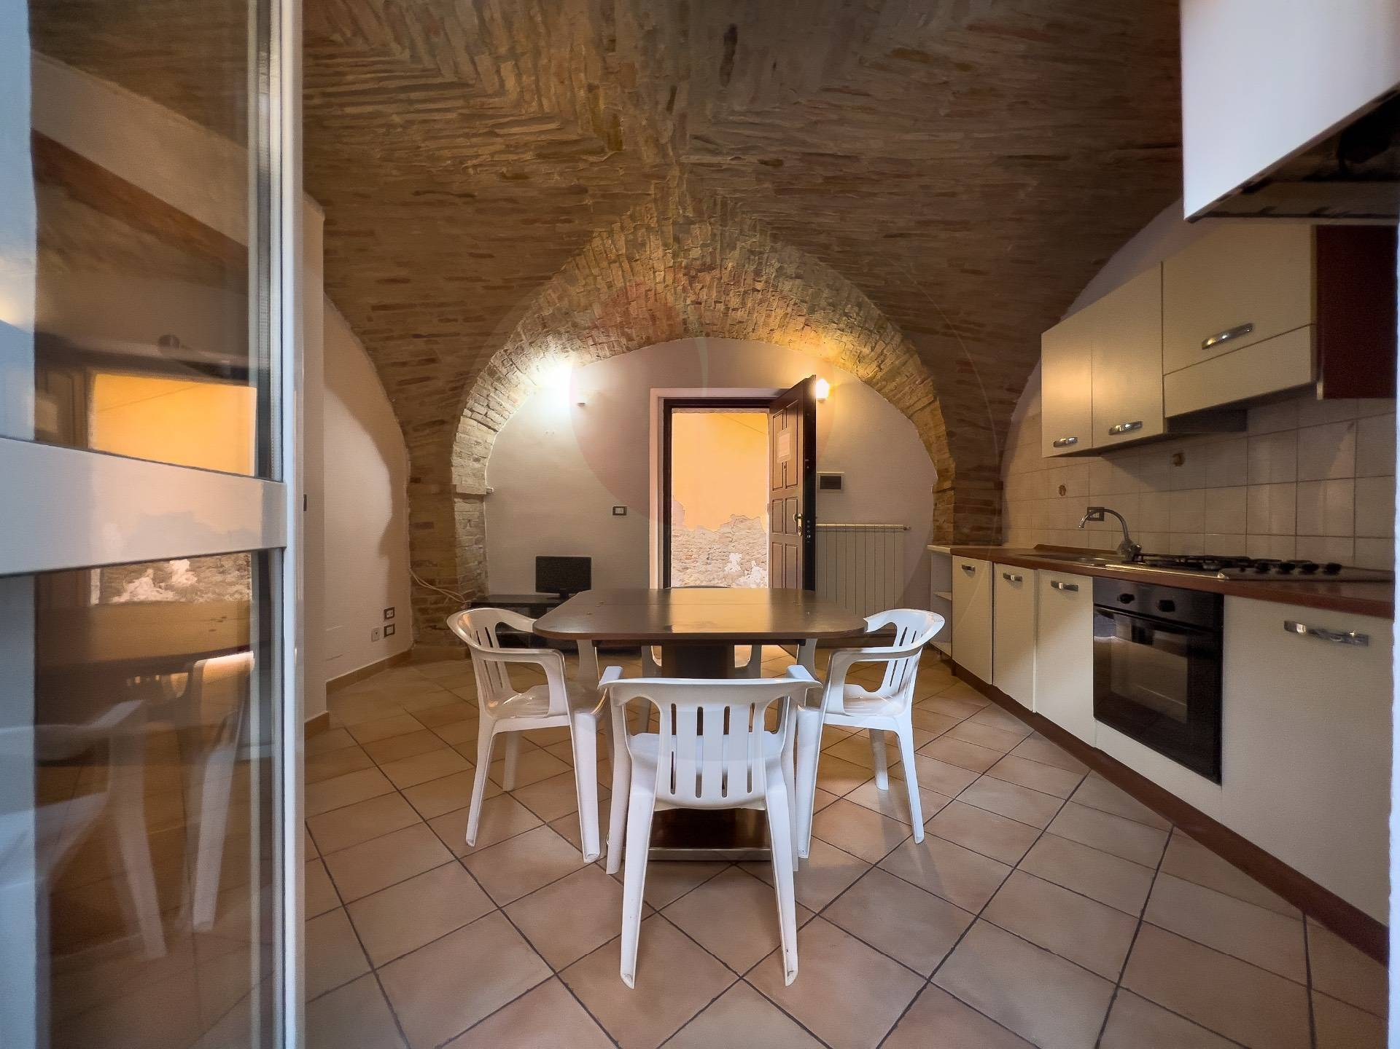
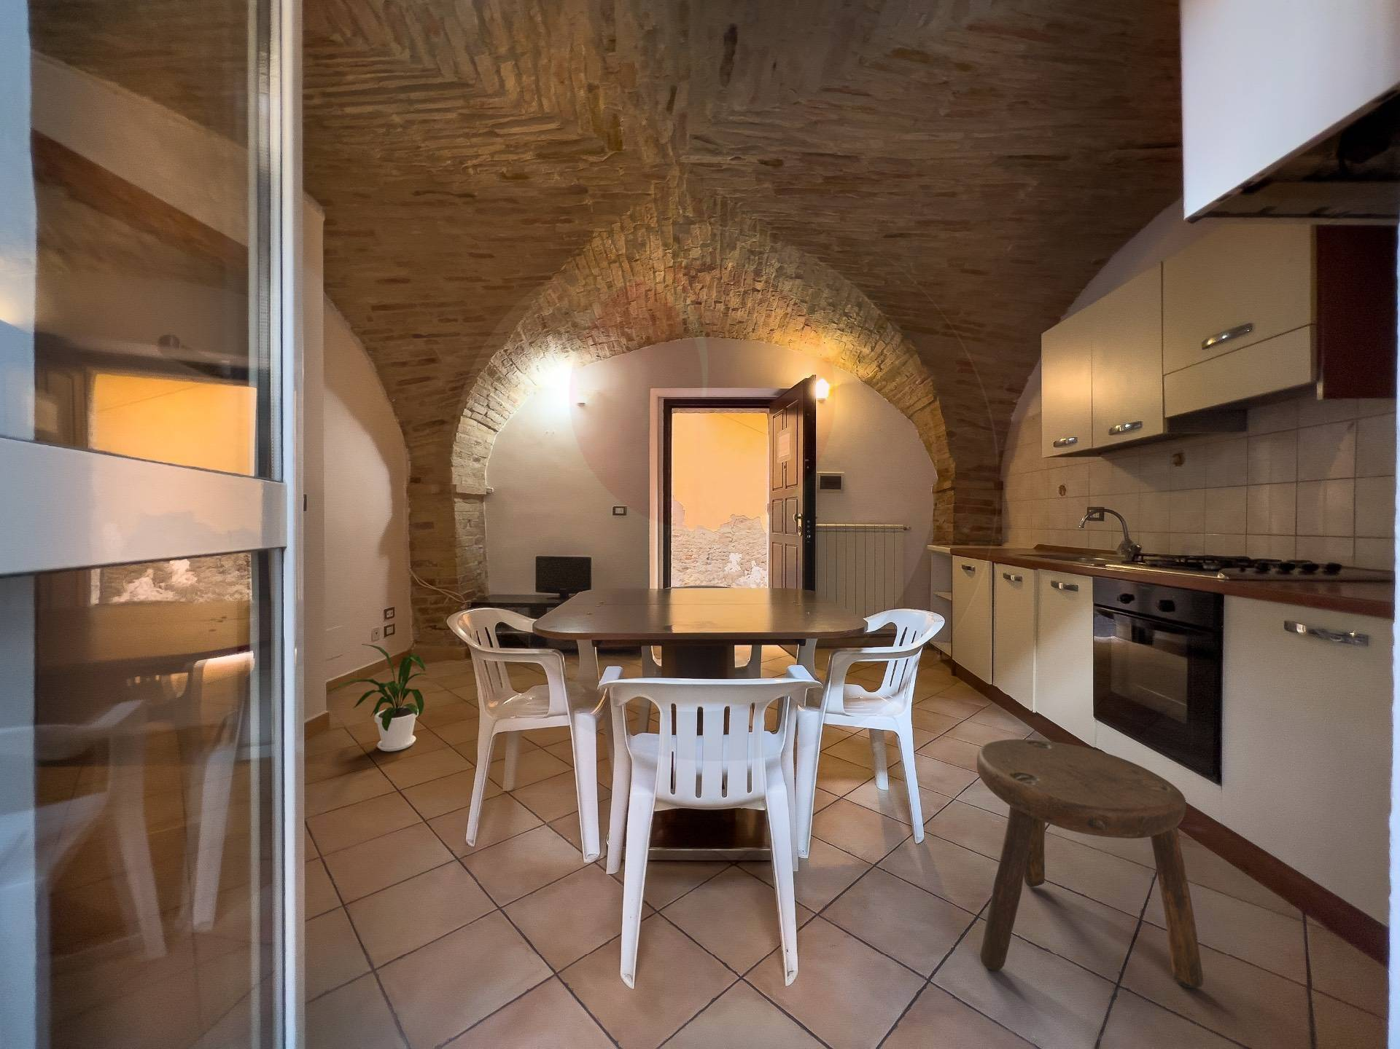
+ house plant (394, 695)
+ stool (1044, 854)
